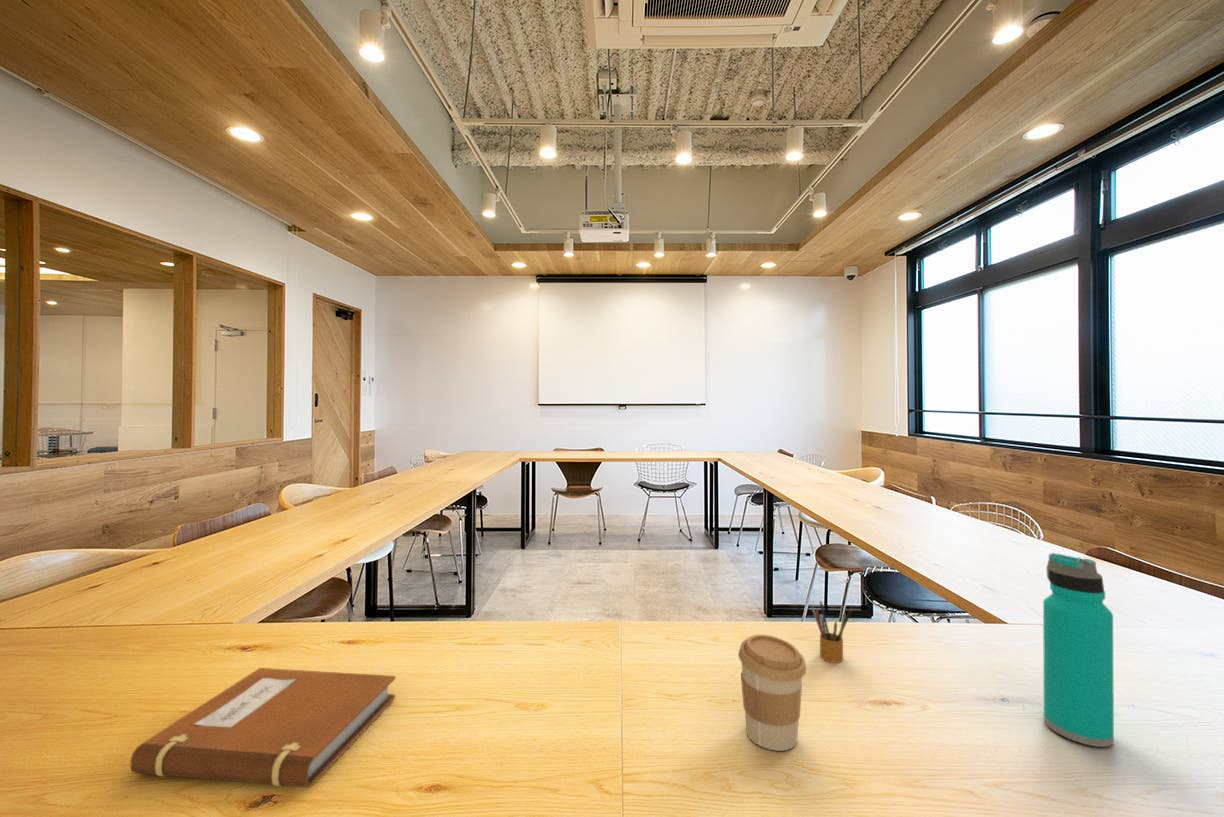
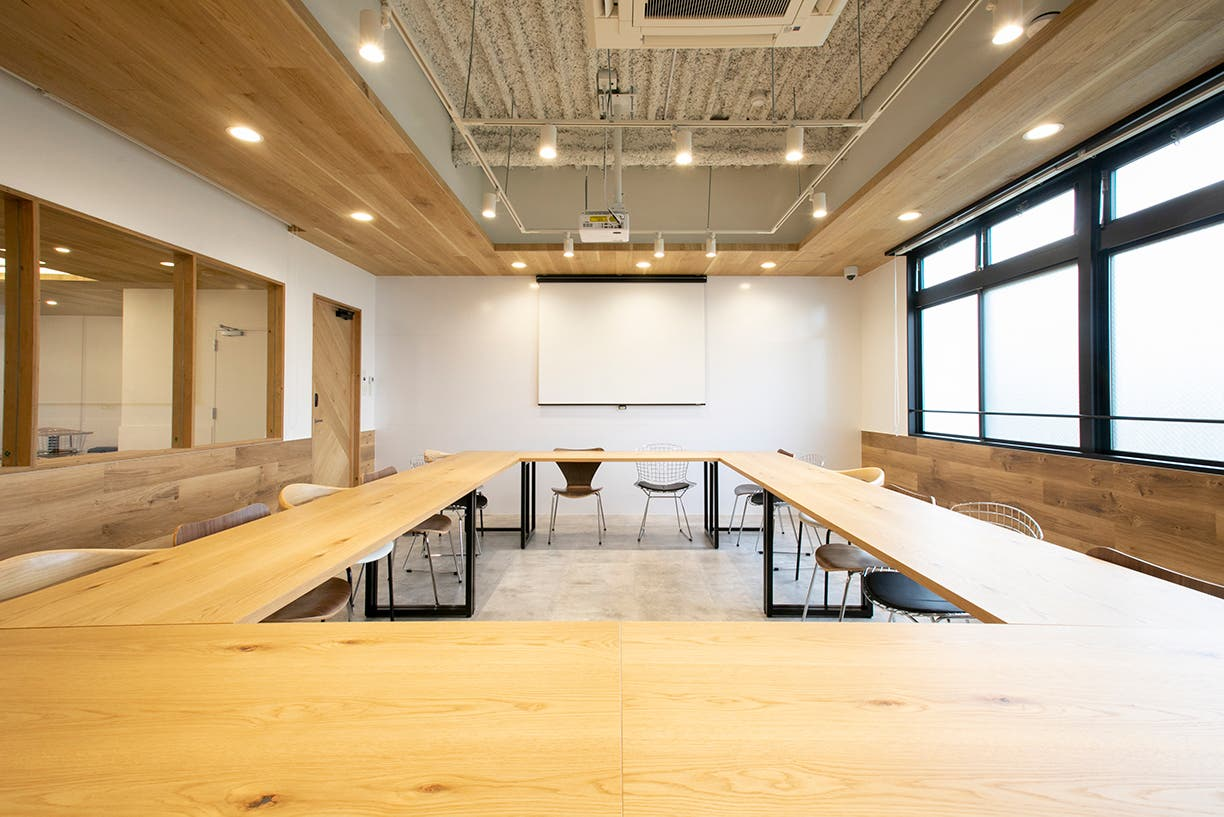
- pencil box (833, 632)
- notebook (274, 720)
- water bottle (1077, 644)
- coffee cup (771, 689)
